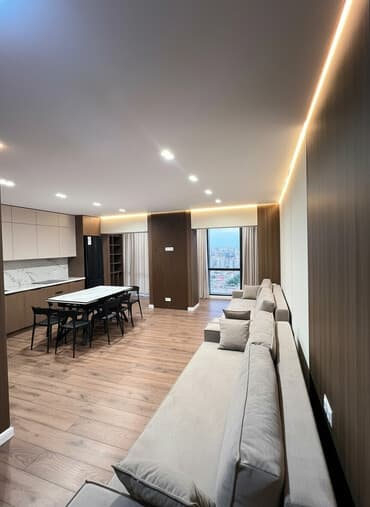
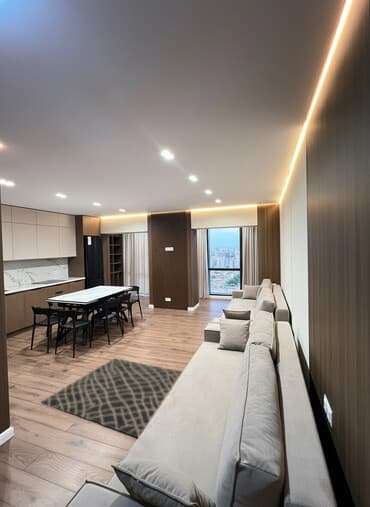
+ rug (141, 391)
